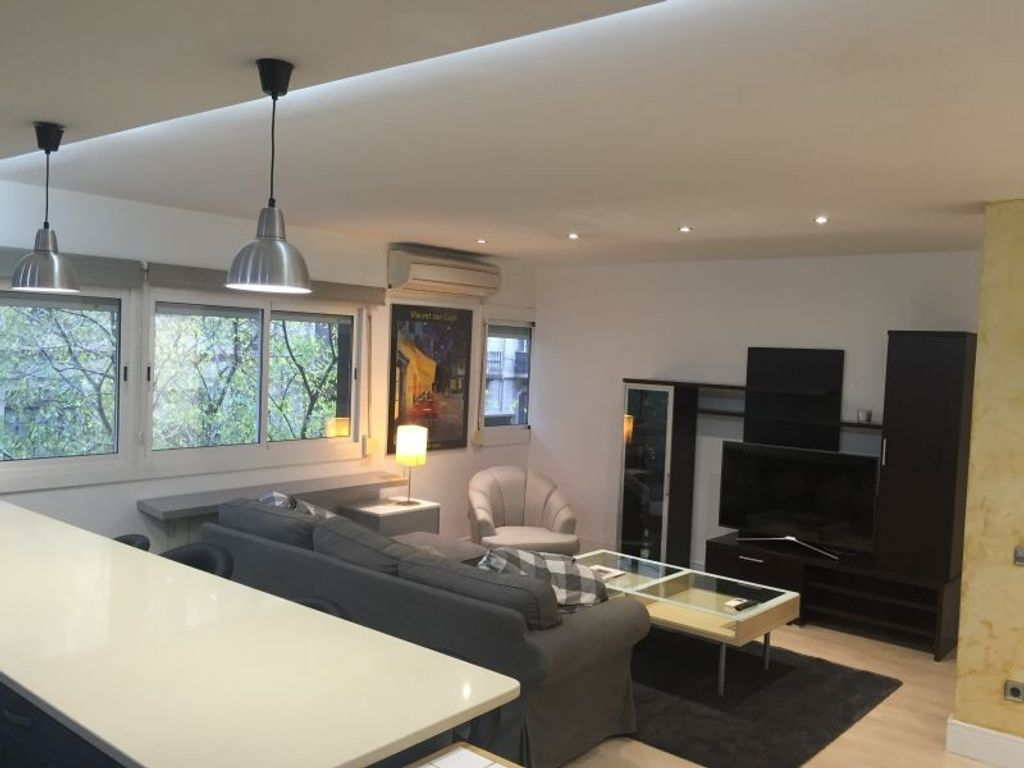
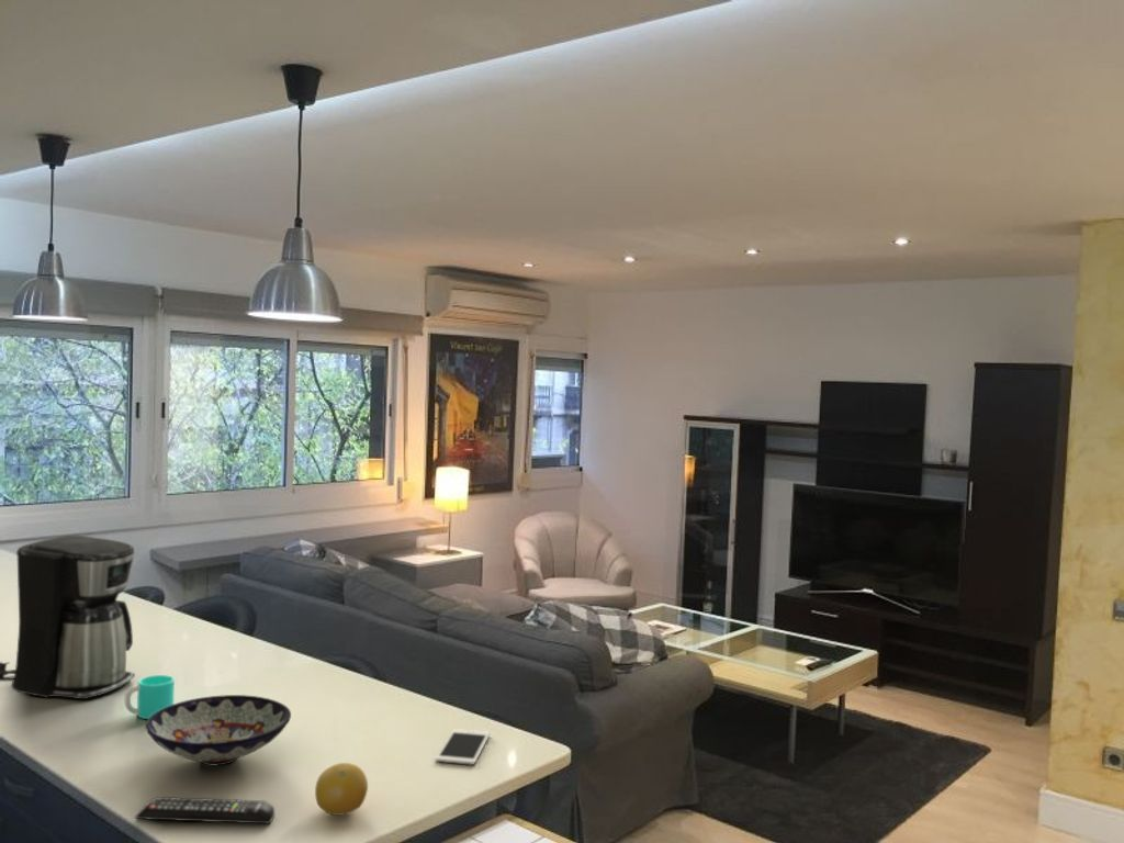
+ bowl (220, 738)
+ cell phone (463, 745)
+ coffee maker (71, 609)
+ fruit (341, 788)
+ remote control (205, 811)
+ cup (148, 697)
